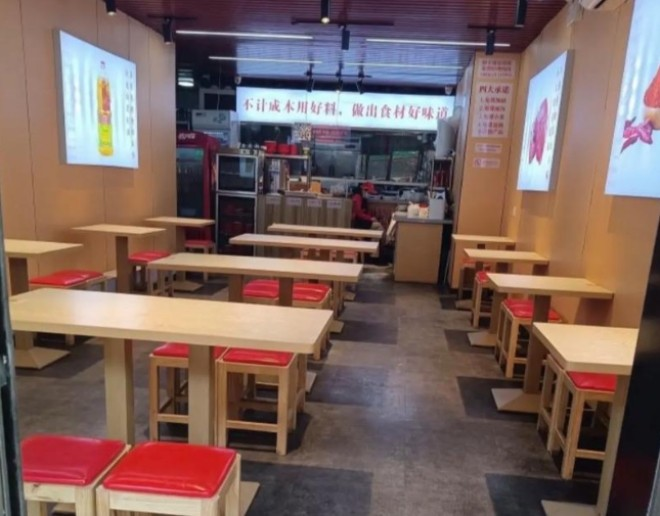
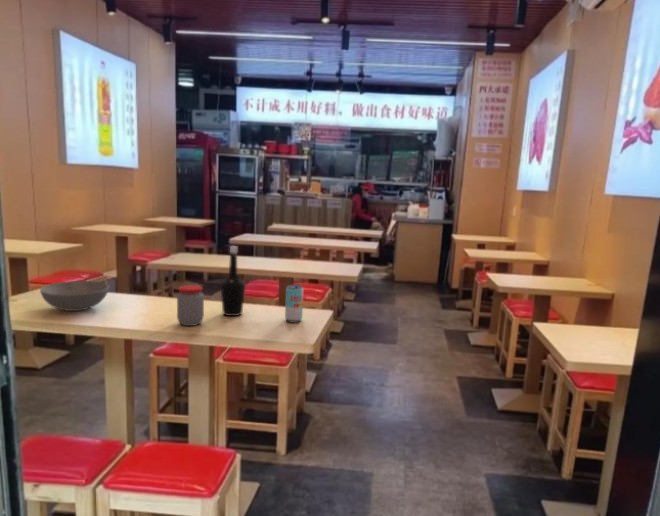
+ bowl (76, 297)
+ jar (190, 305)
+ bottle (233, 280)
+ beverage can (294, 303)
